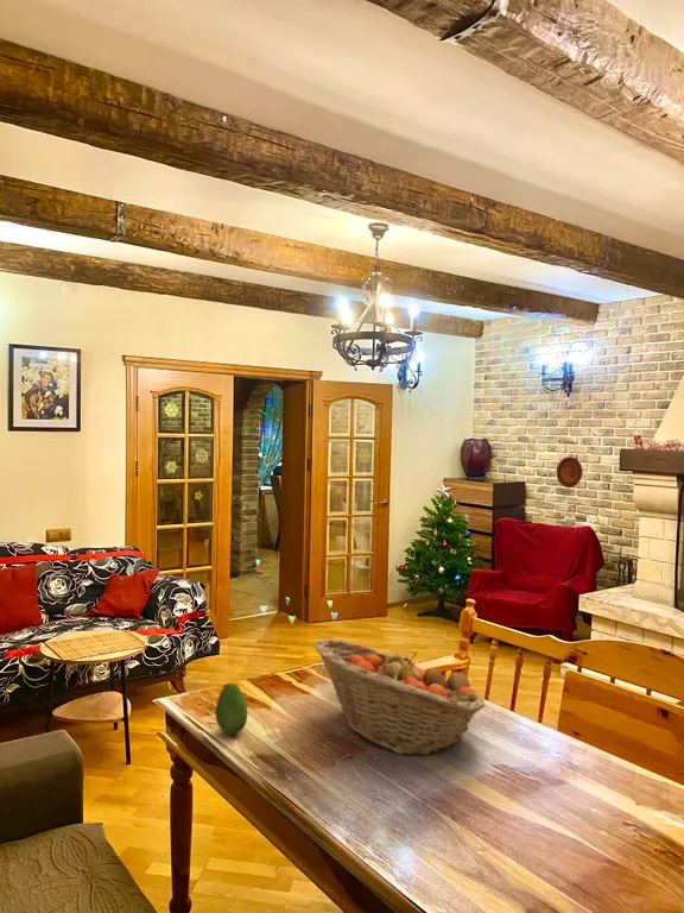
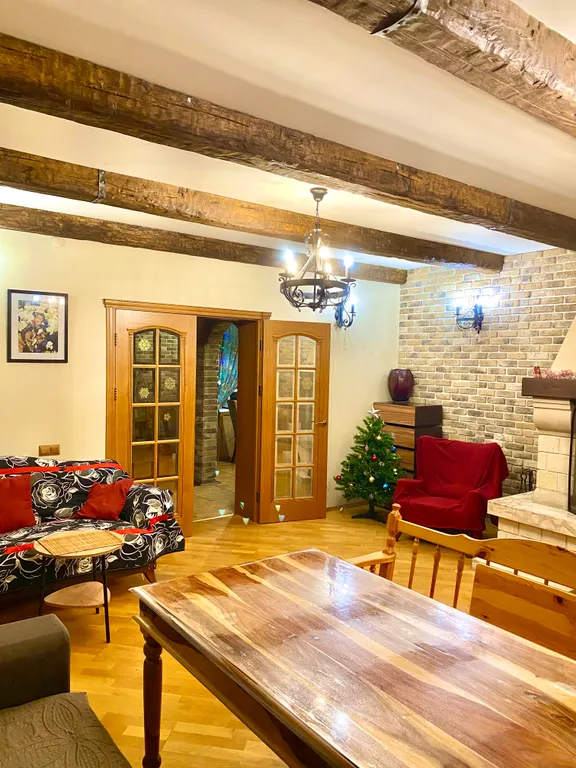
- decorative plate (569, 472)
- fruit (230, 707)
- fruit basket (395, 686)
